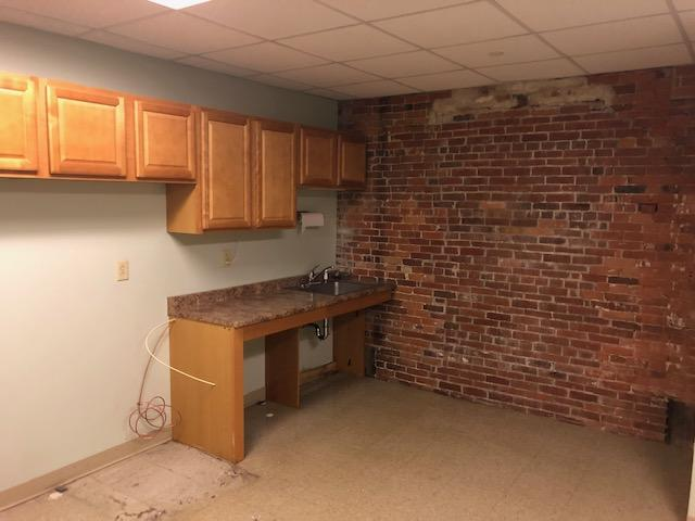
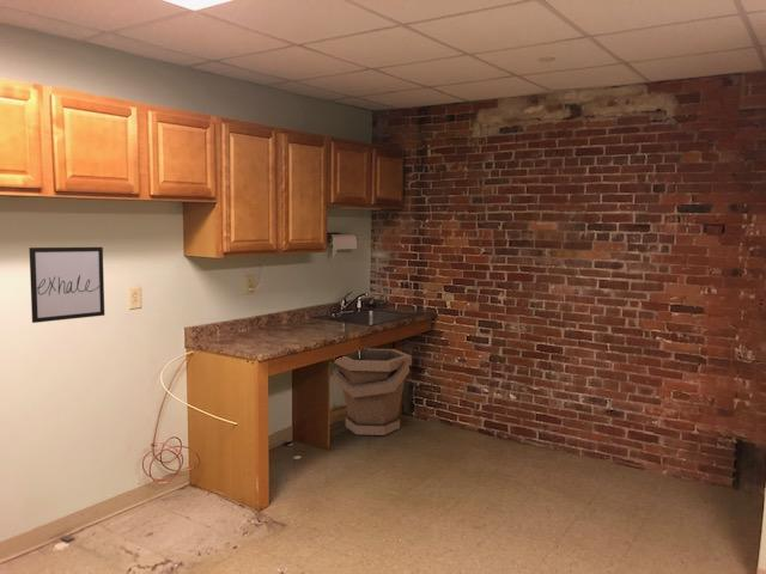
+ wall art (68, 282)
+ bucket (373, 391)
